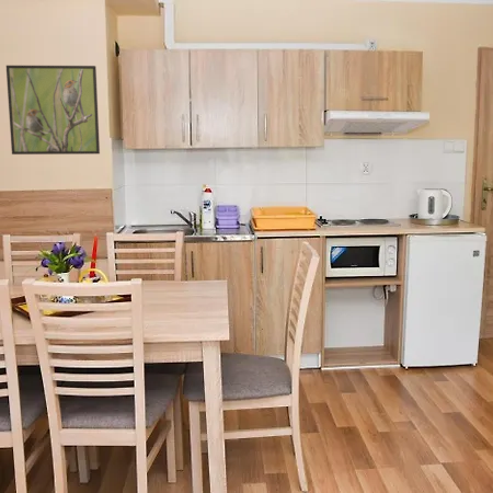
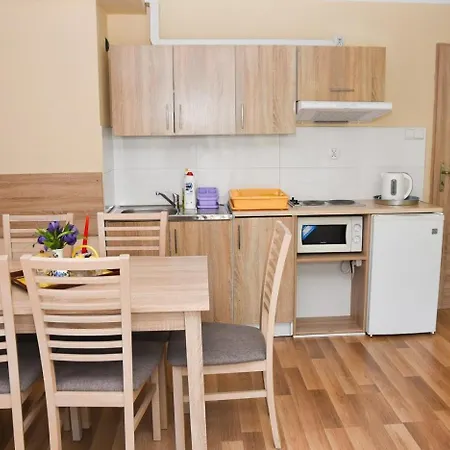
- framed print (54, 110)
